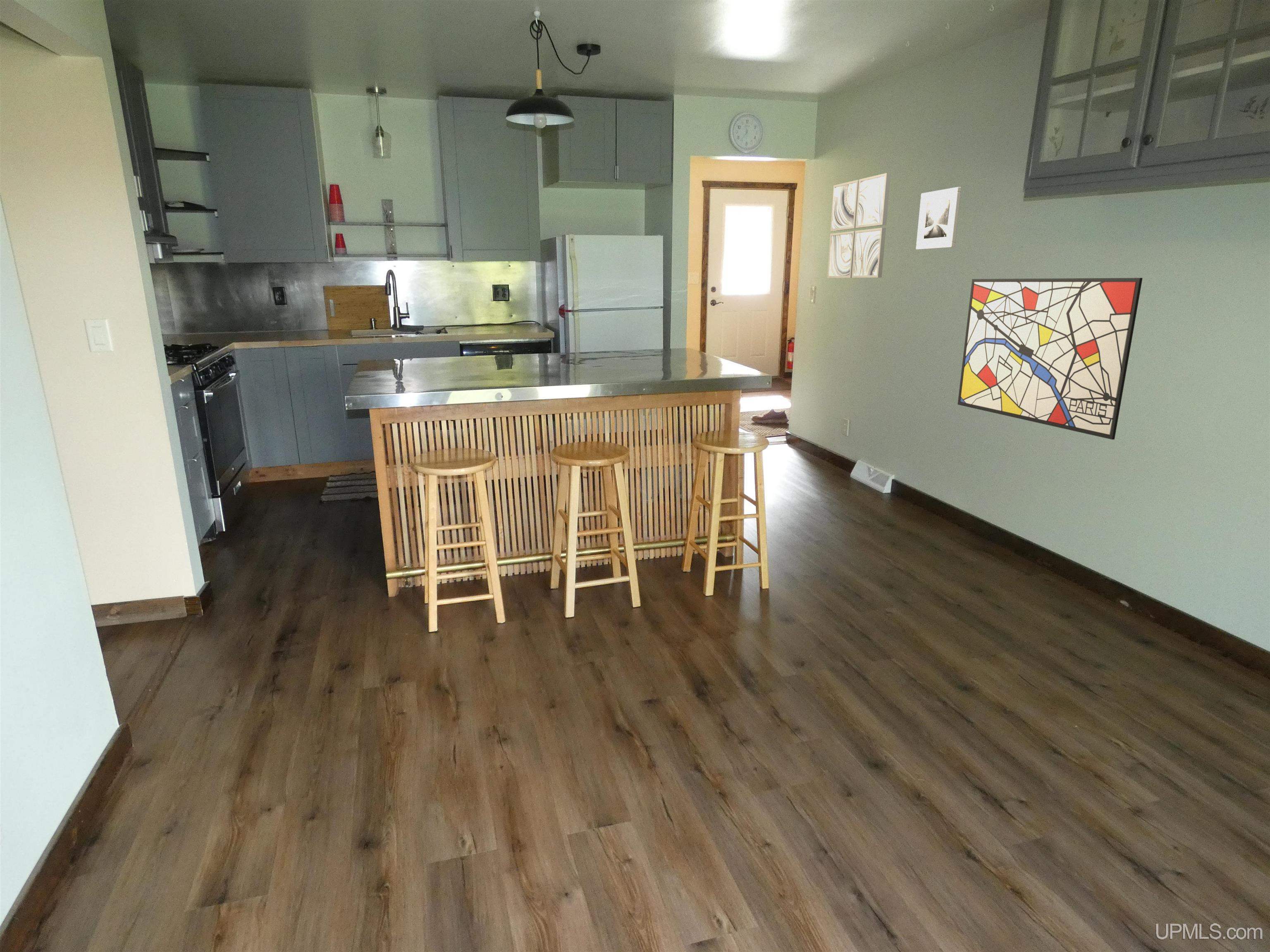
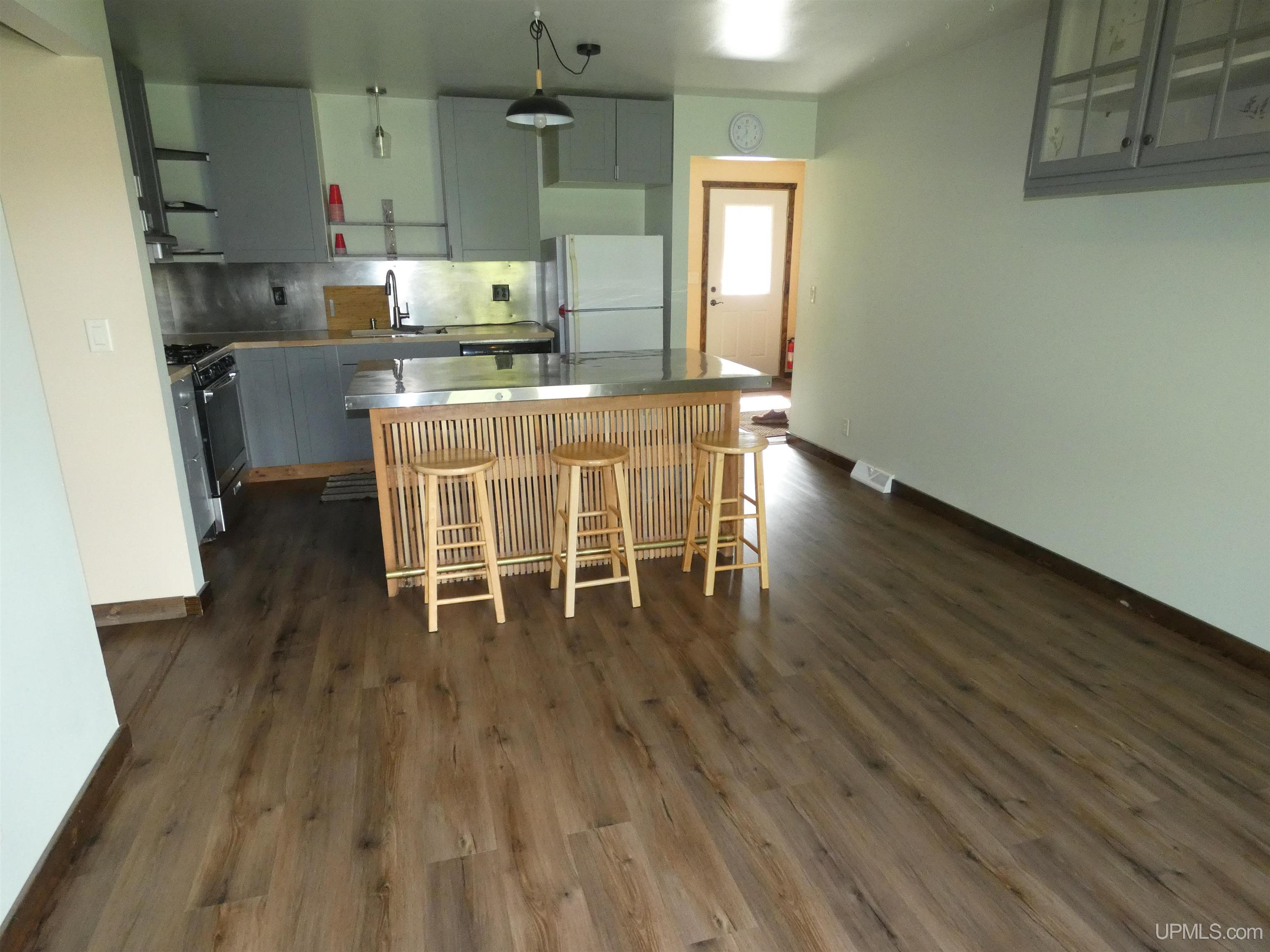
- wall art (857, 231)
- wall art (1036, 351)
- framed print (937, 219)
